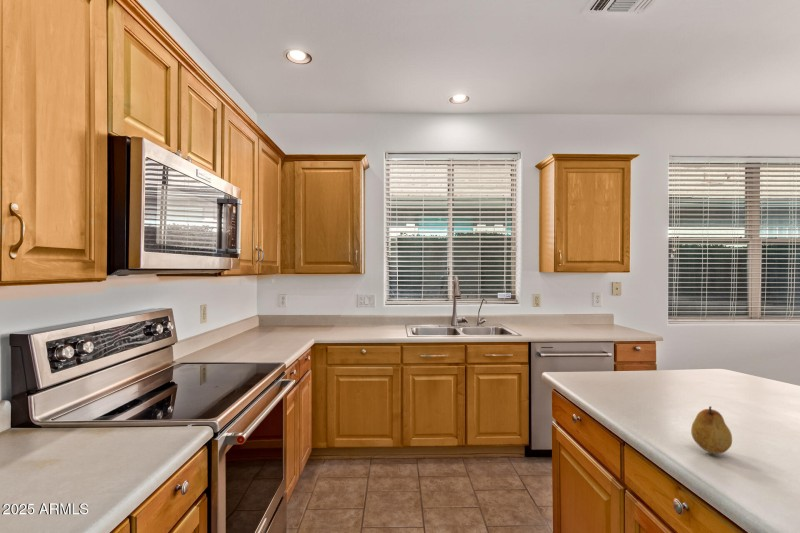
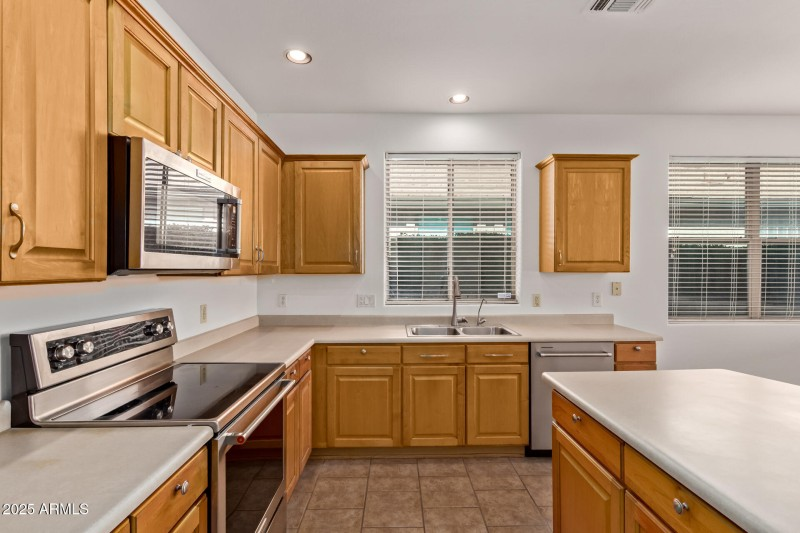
- fruit (710, 427)
